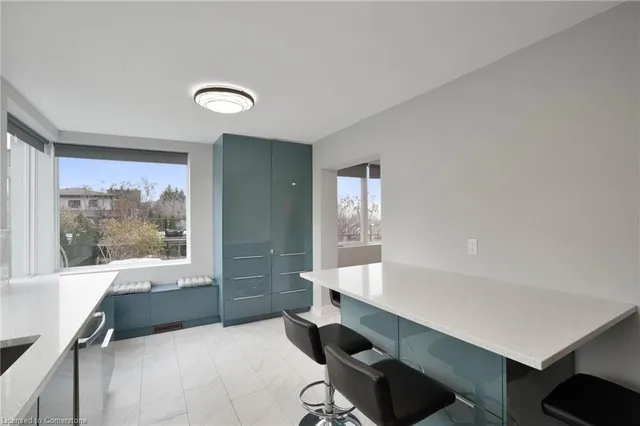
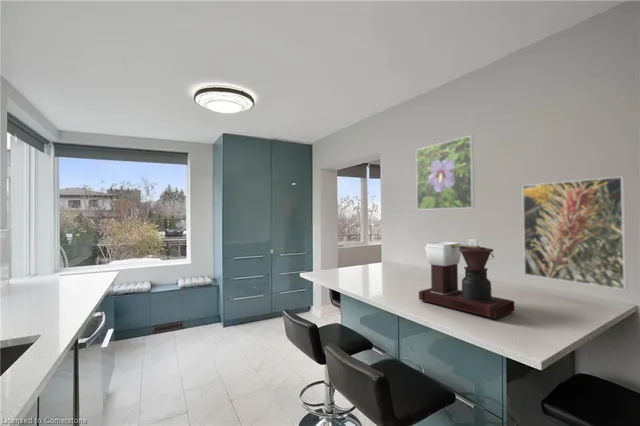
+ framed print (568, 231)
+ coffee maker (465, 275)
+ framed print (442, 176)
